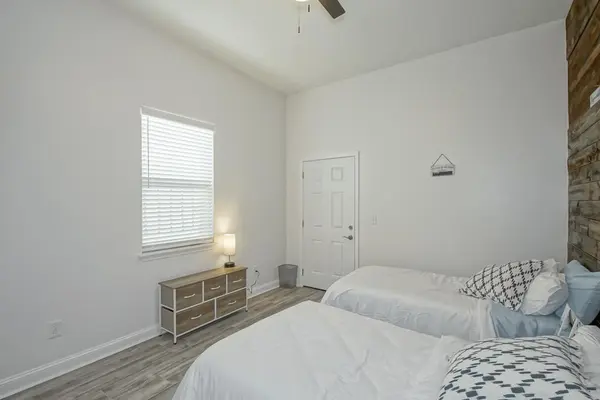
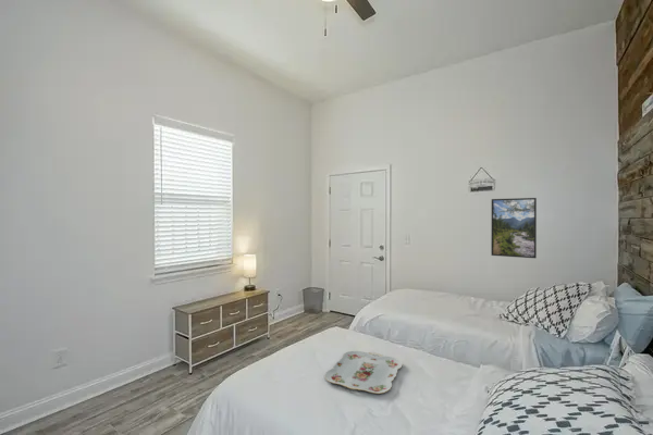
+ serving tray (365, 370)
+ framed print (513, 227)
